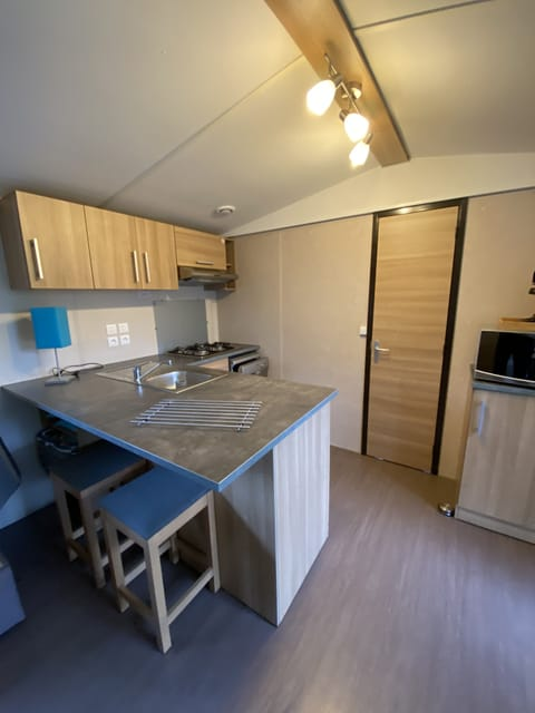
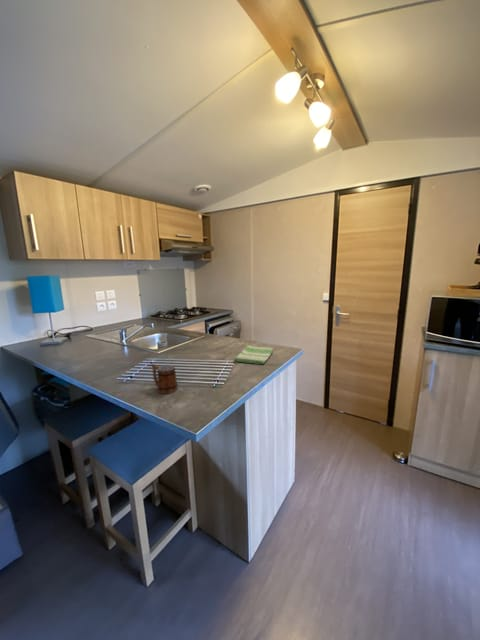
+ mug (163, 377)
+ dish towel (254, 353)
